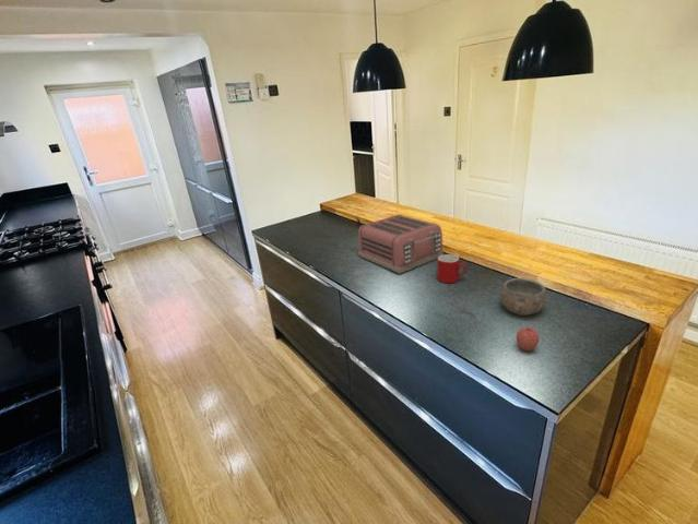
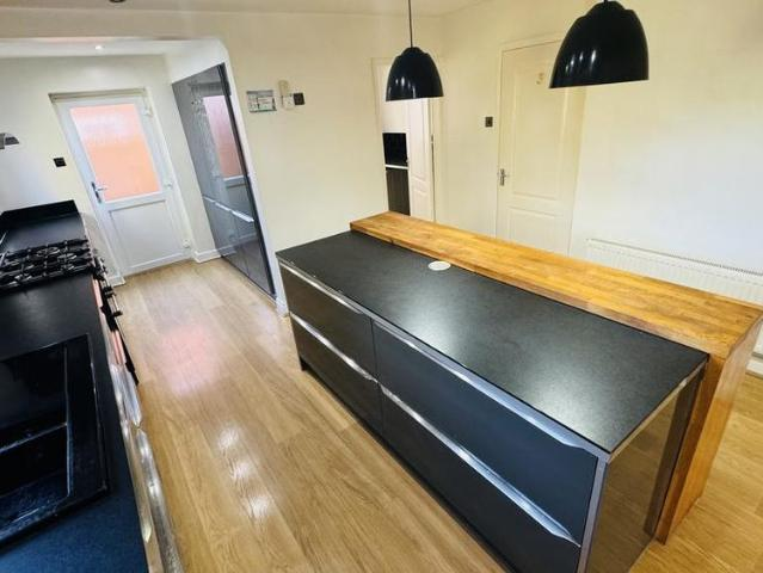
- bowl (522, 297)
- fruit (527, 338)
- mug (451, 269)
- toaster (401, 241)
